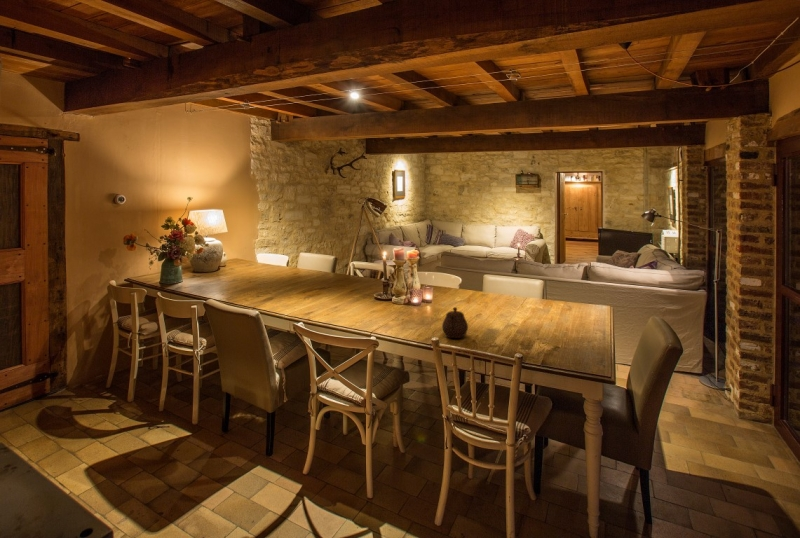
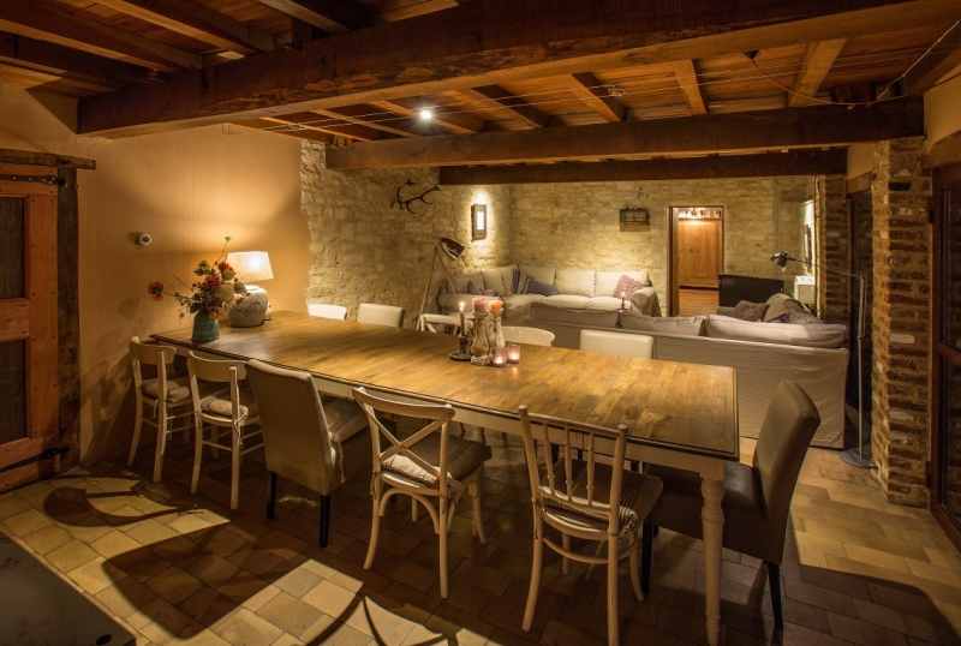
- teapot (455, 321)
